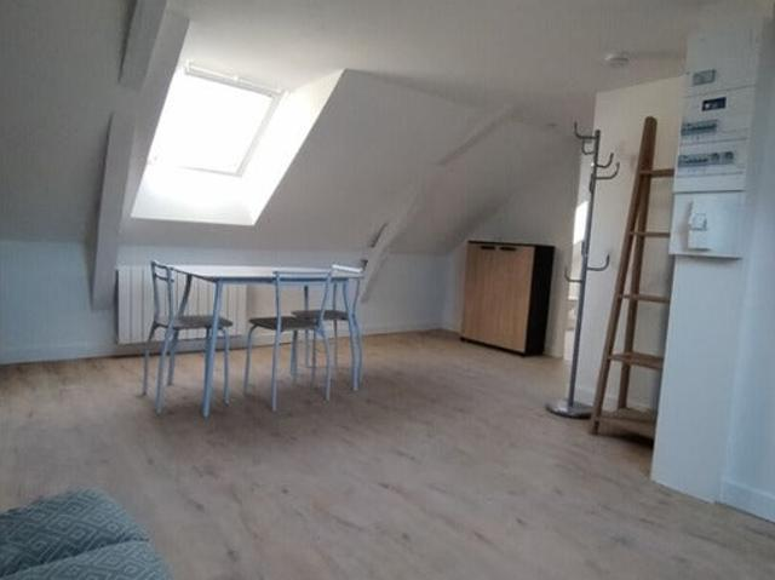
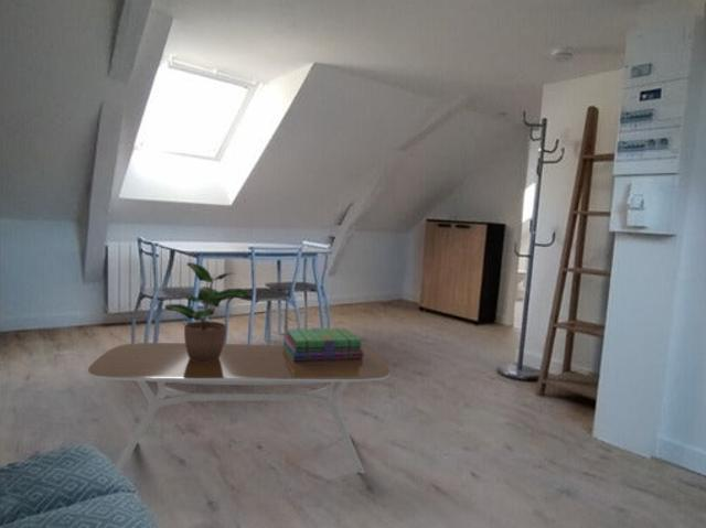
+ coffee table (246, 399)
+ potted plant (210, 311)
+ stack of books (322, 343)
